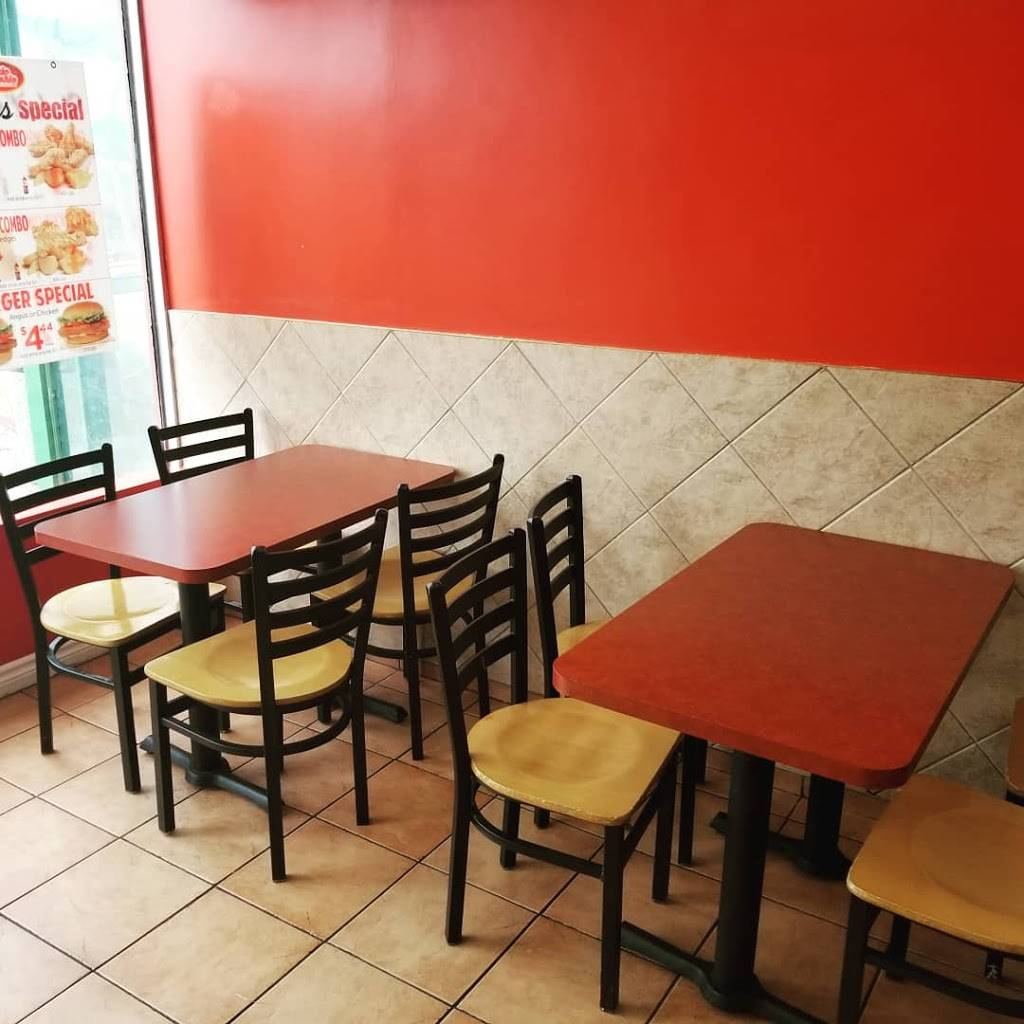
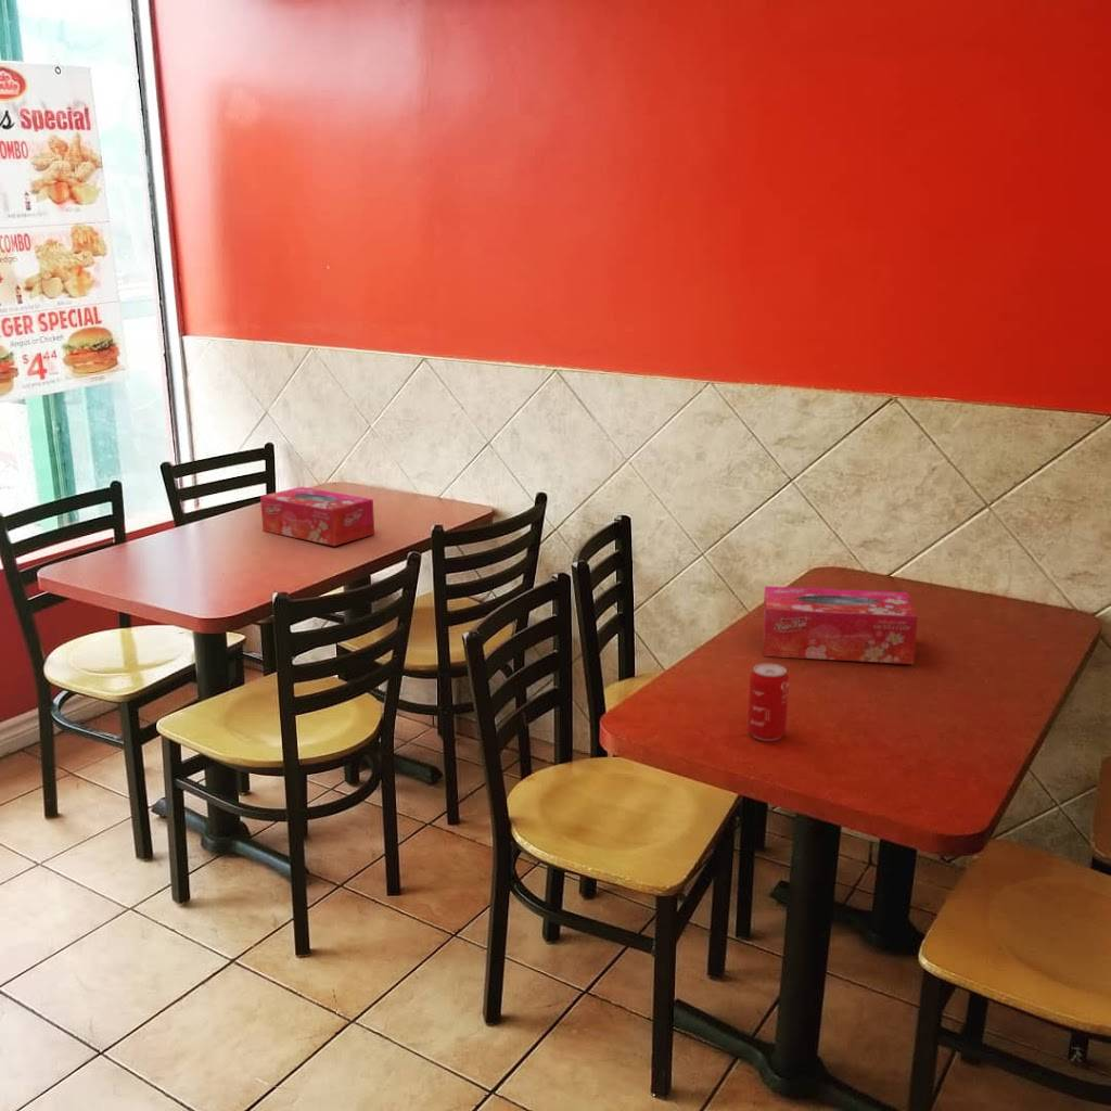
+ beverage can (768, 701)
+ tissue box (835, 623)
+ tissue box (317, 514)
